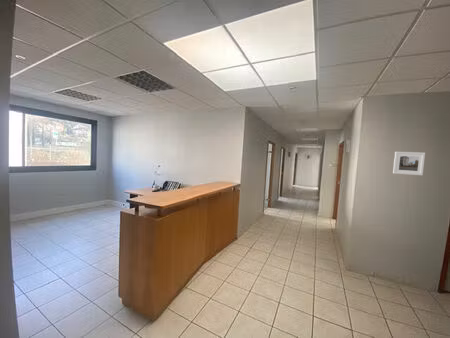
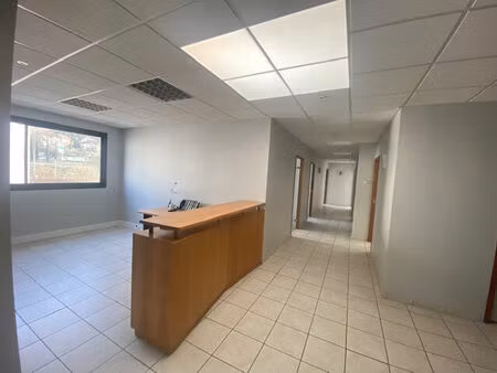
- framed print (408, 163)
